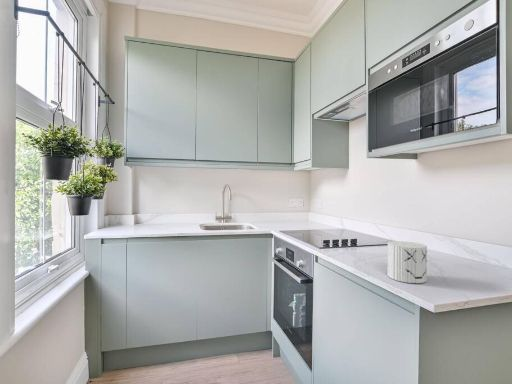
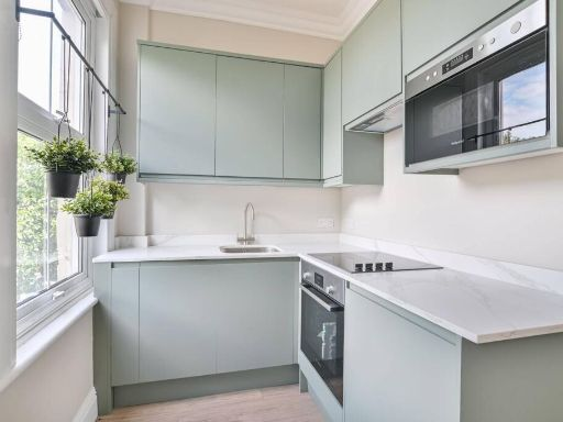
- mug (406, 261)
